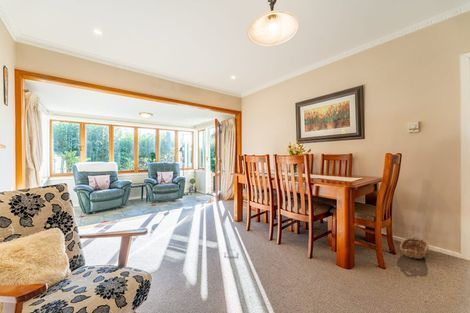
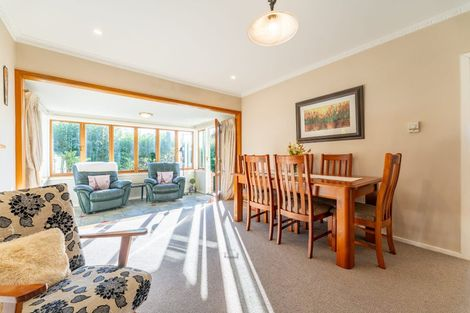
- basket (413, 246)
